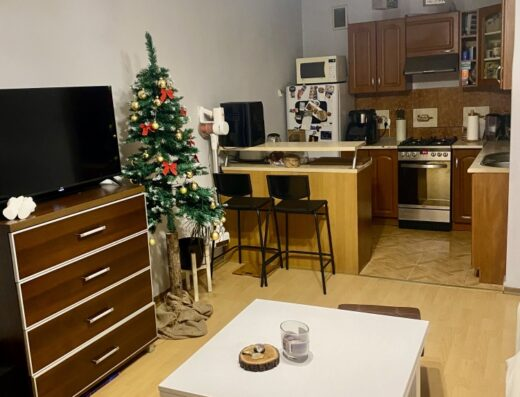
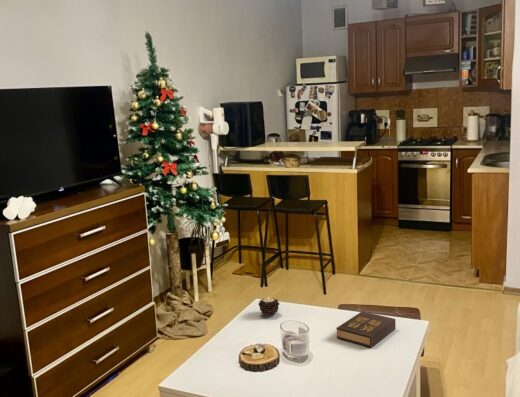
+ hardback book (366, 328)
+ candle (268, 305)
